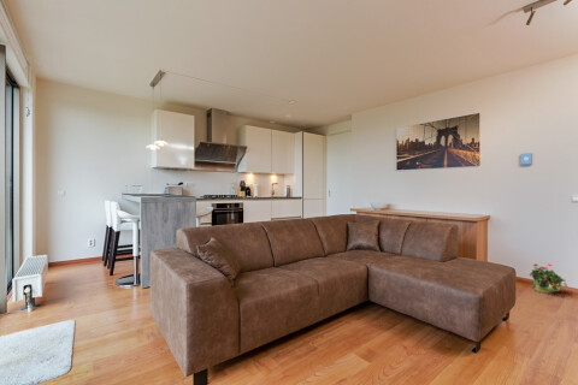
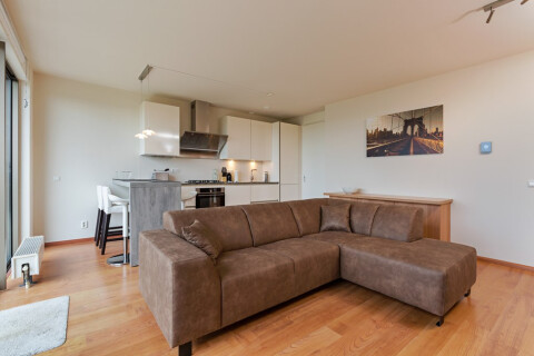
- potted plant (547, 278)
